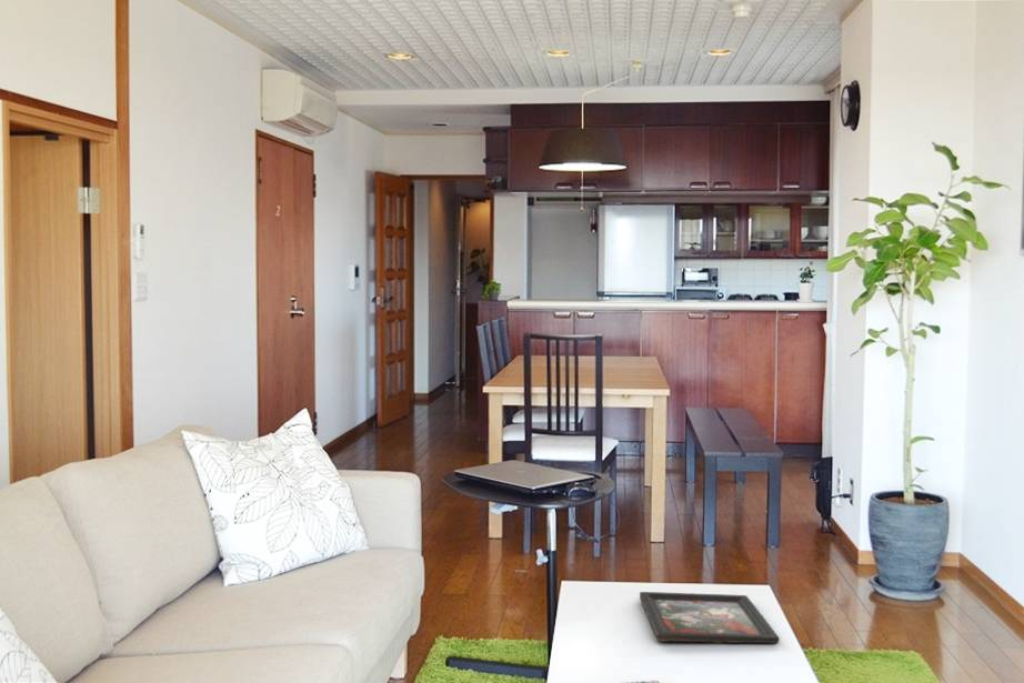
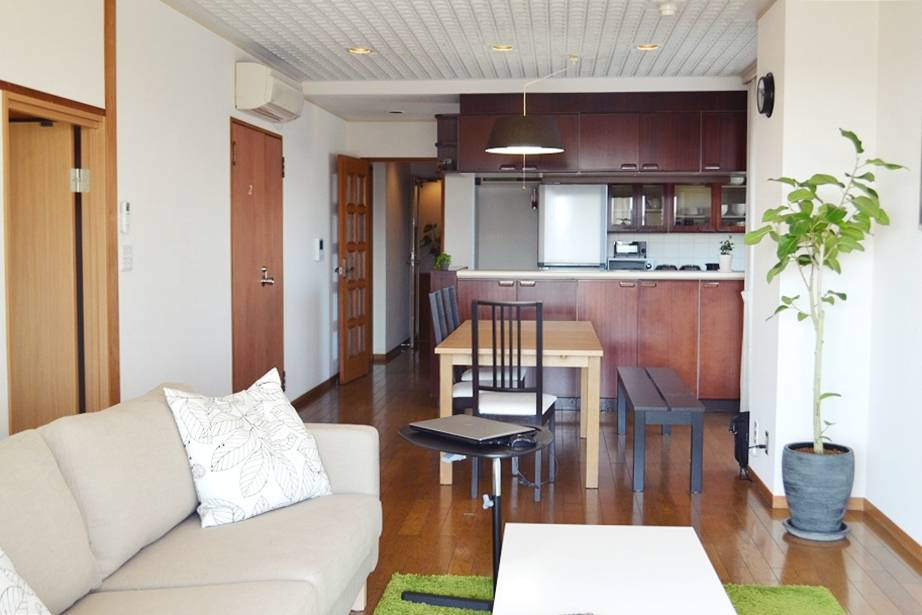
- decorative tray (704, 615)
